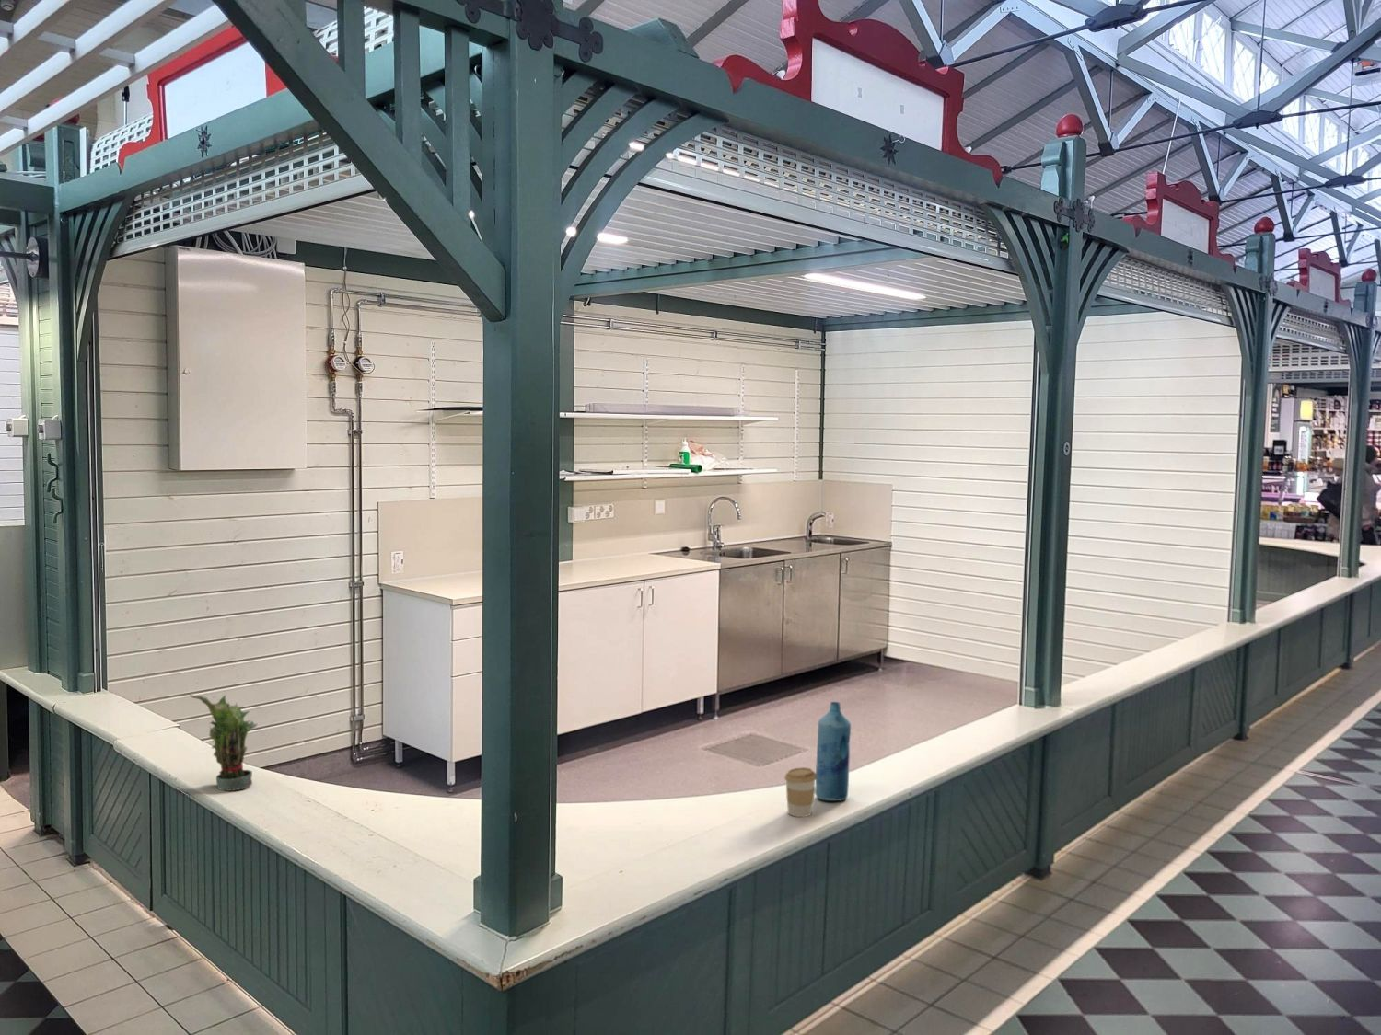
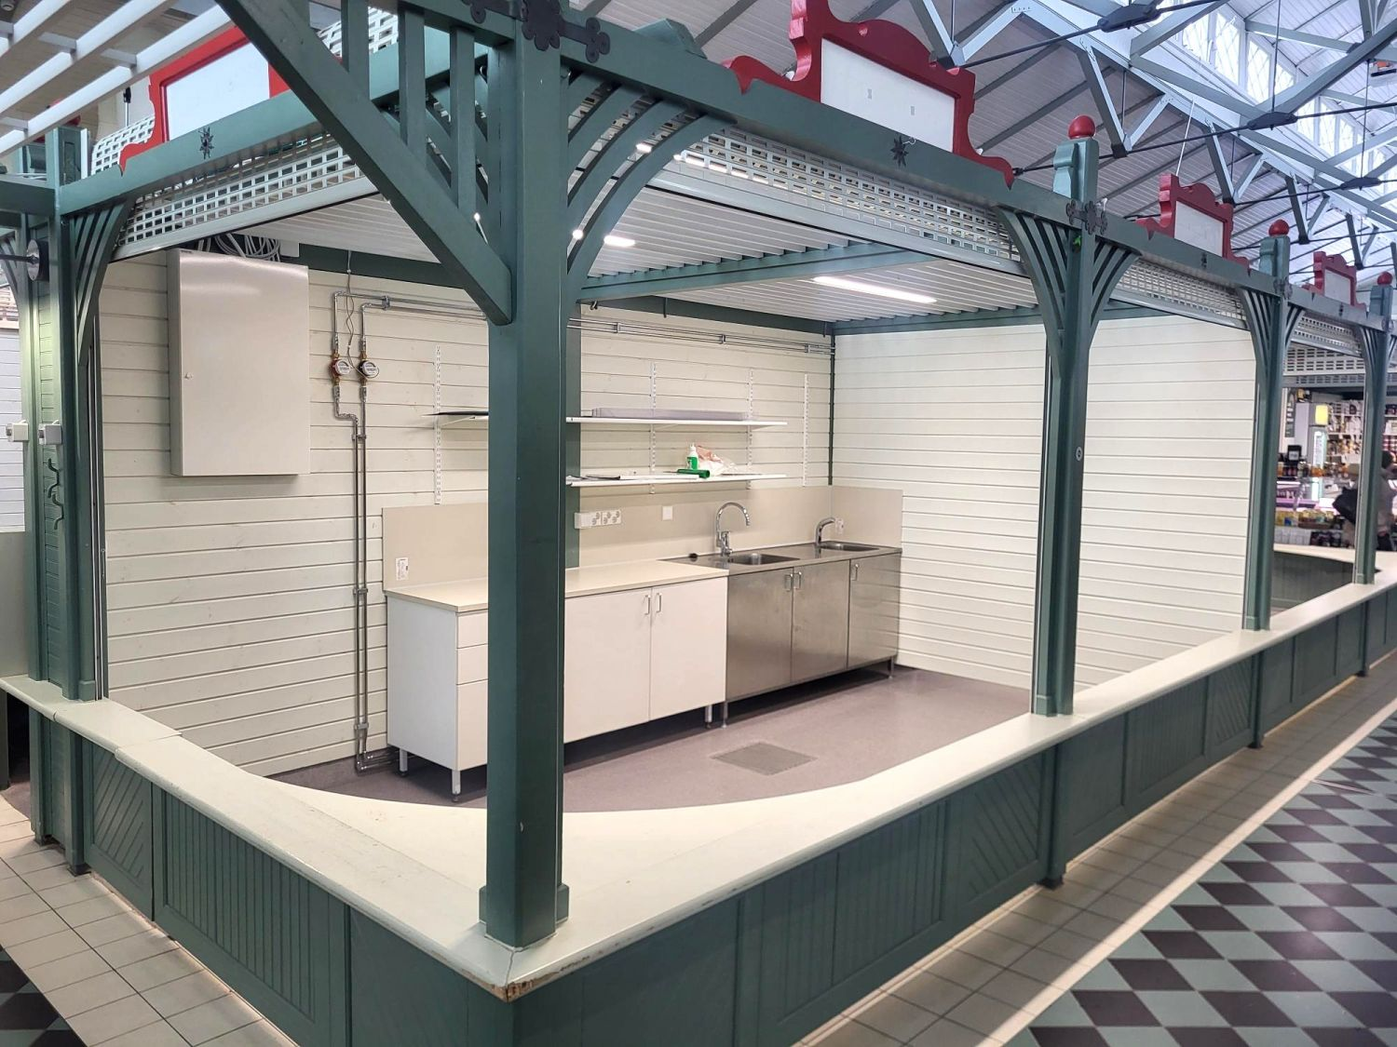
- potted plant (224, 738)
- bottle (833, 750)
- coffee cup (800, 791)
